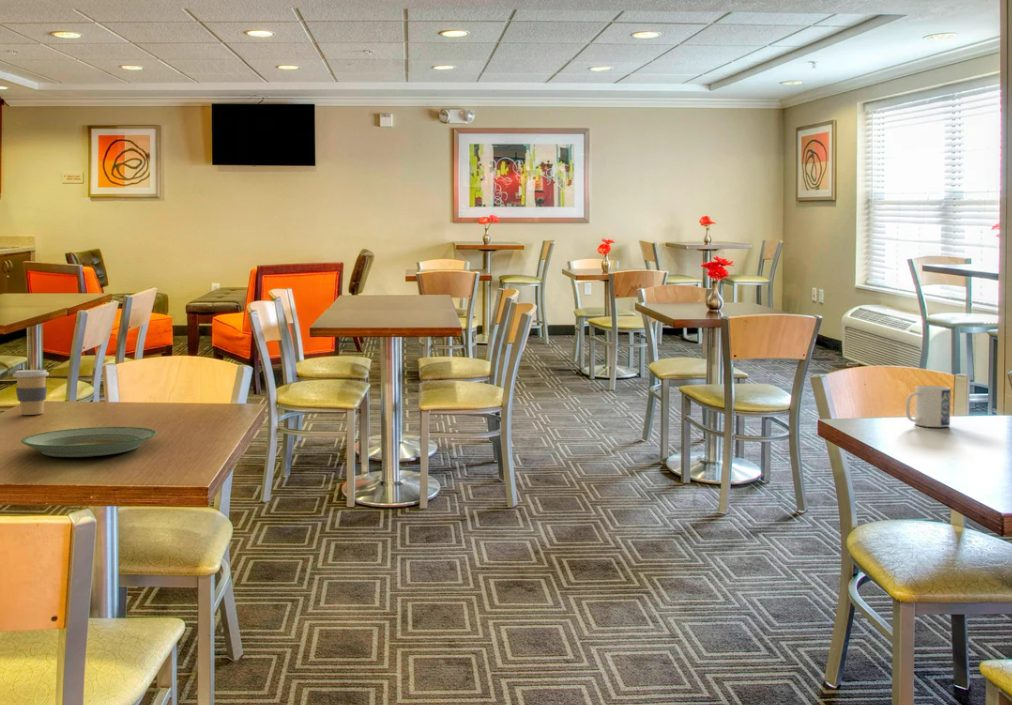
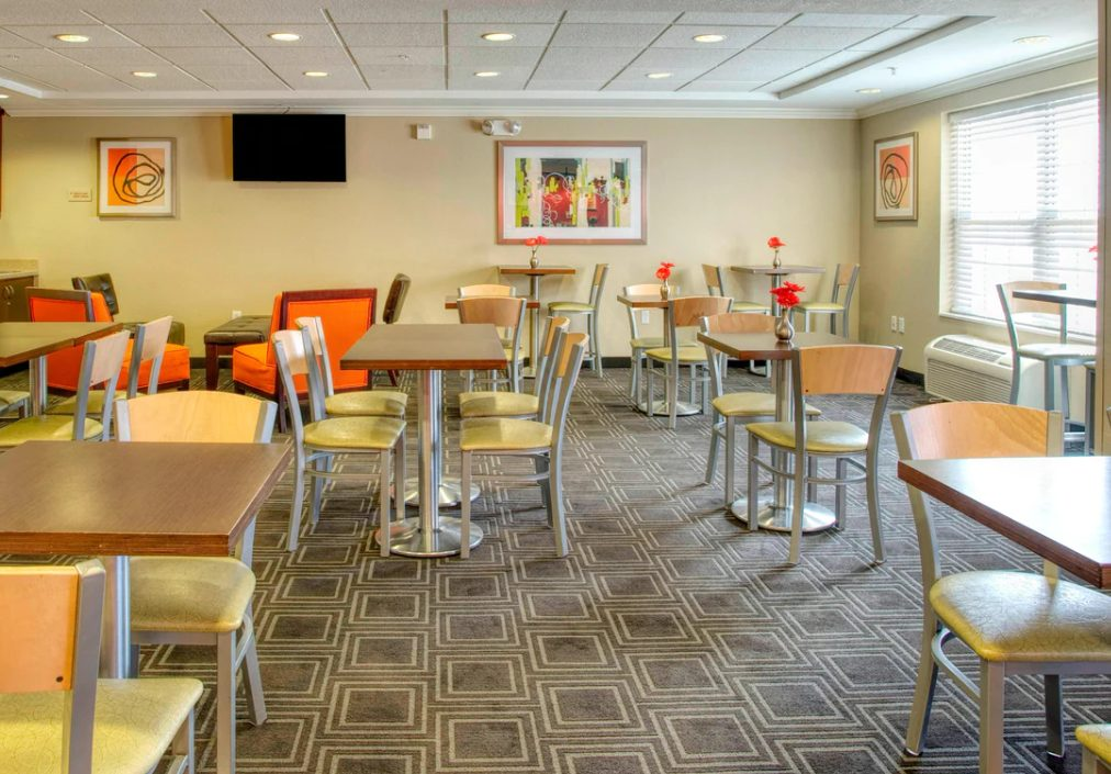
- plate (91, 444)
- coffee cup (31, 392)
- mug (926, 406)
